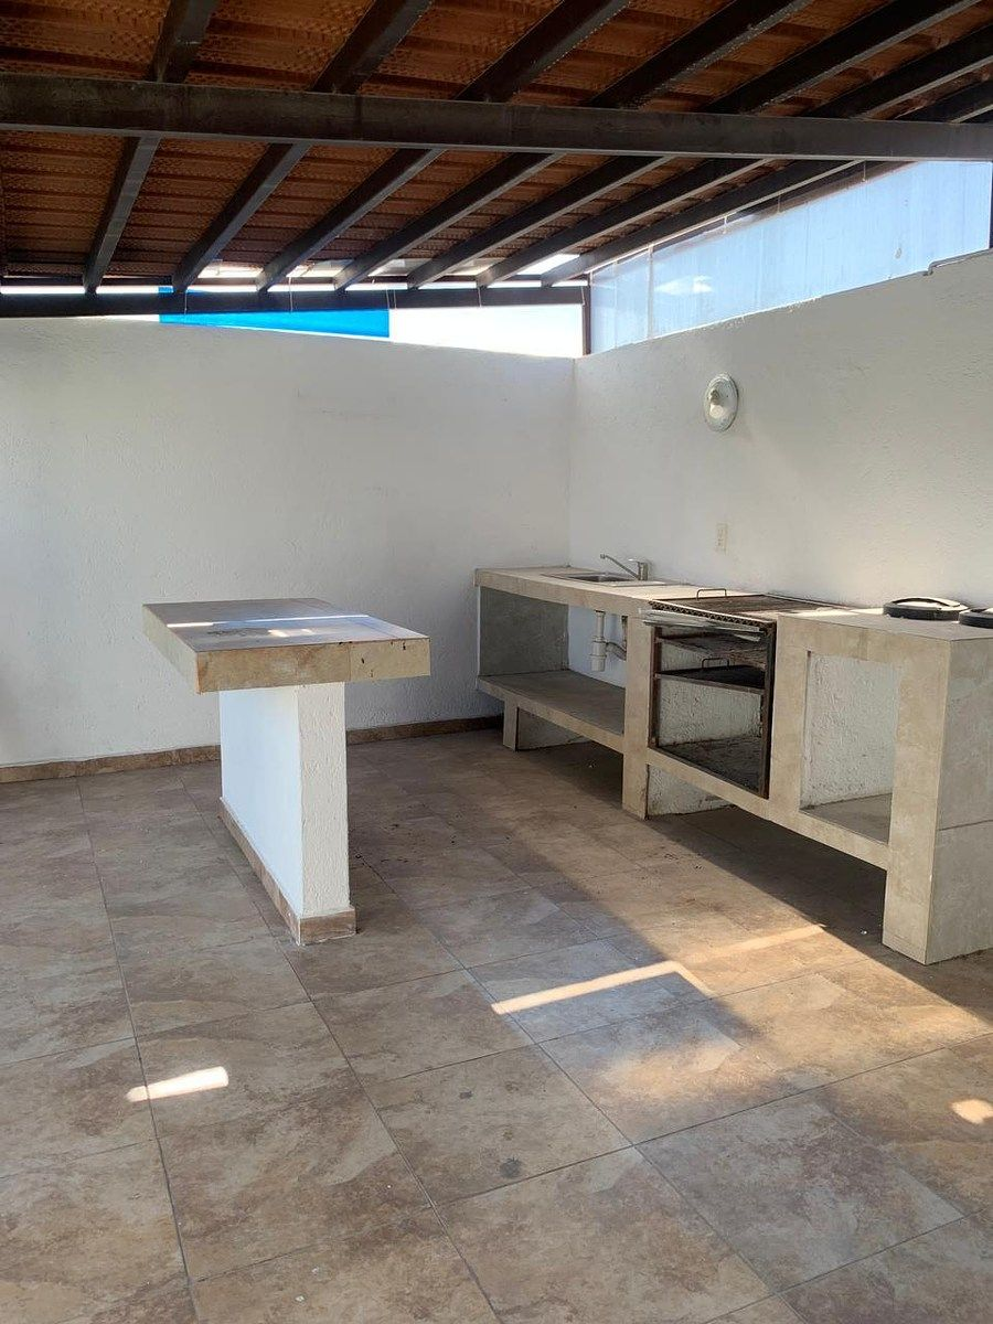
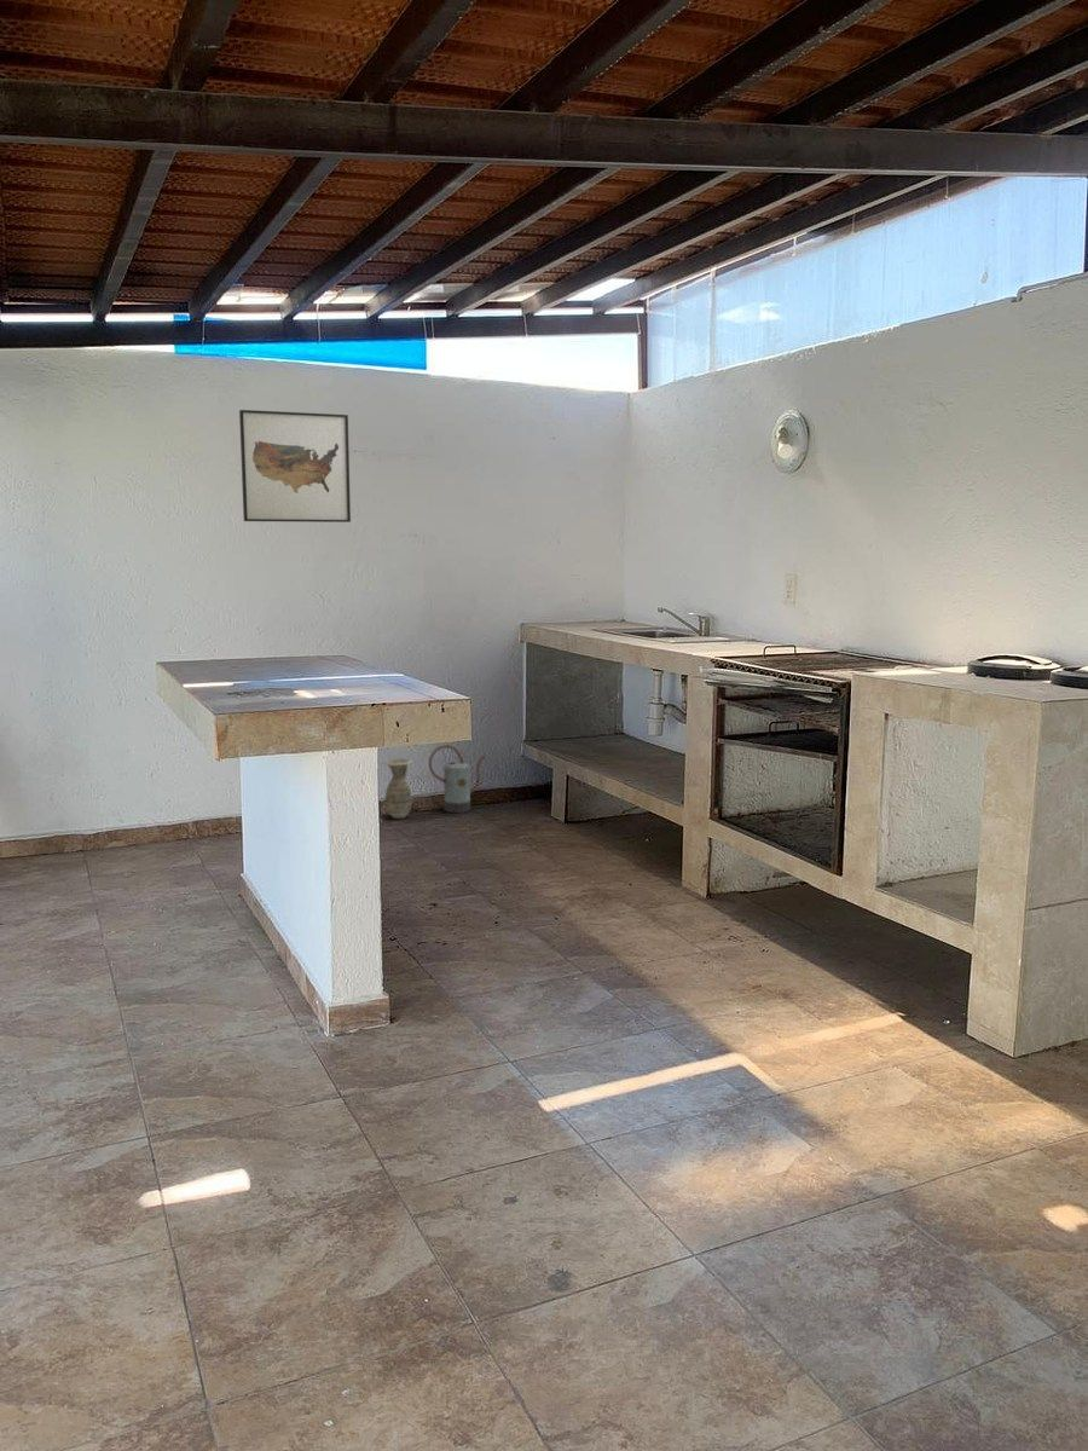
+ wall art (296, 467)
+ watering can (457, 776)
+ ceramic jug (398, 788)
